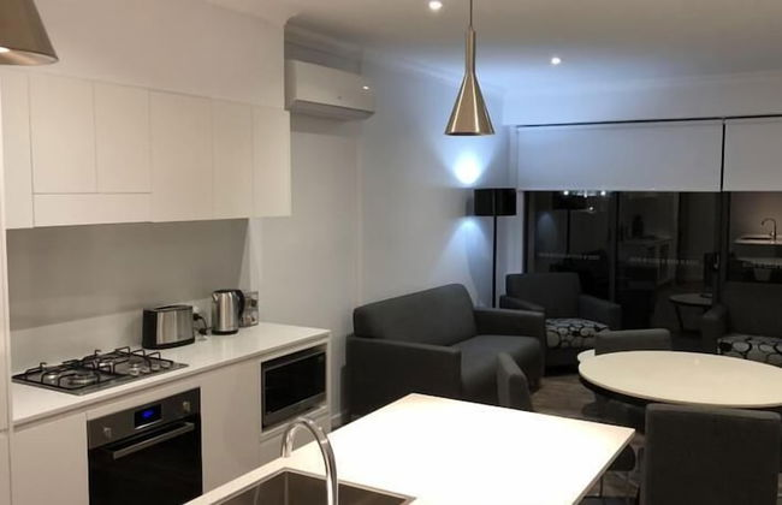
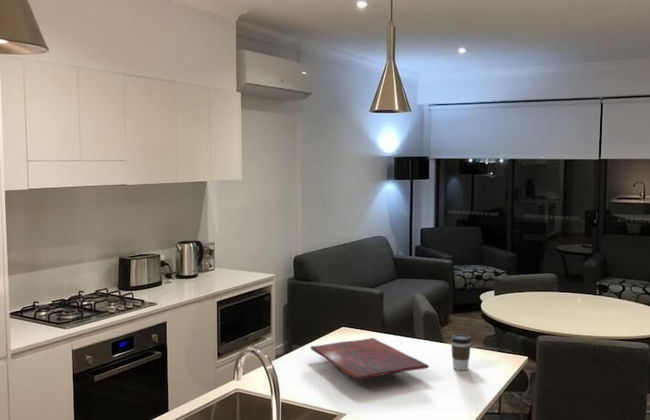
+ cutting board (366, 362)
+ coffee cup (460, 352)
